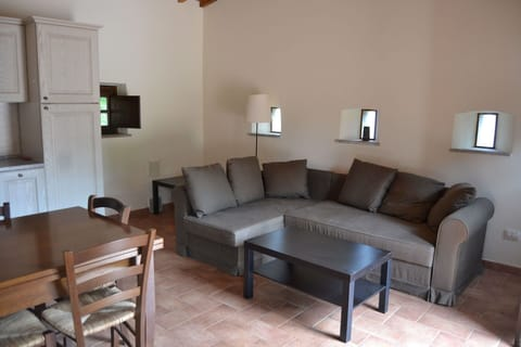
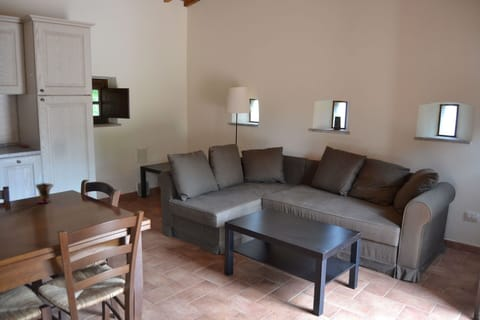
+ cup (45, 192)
